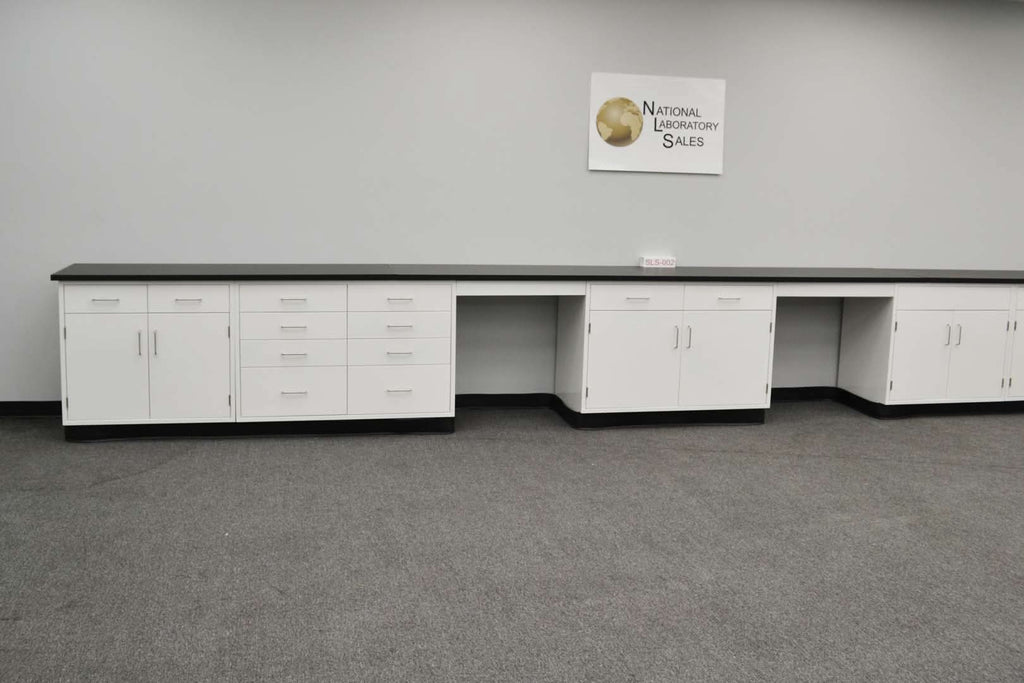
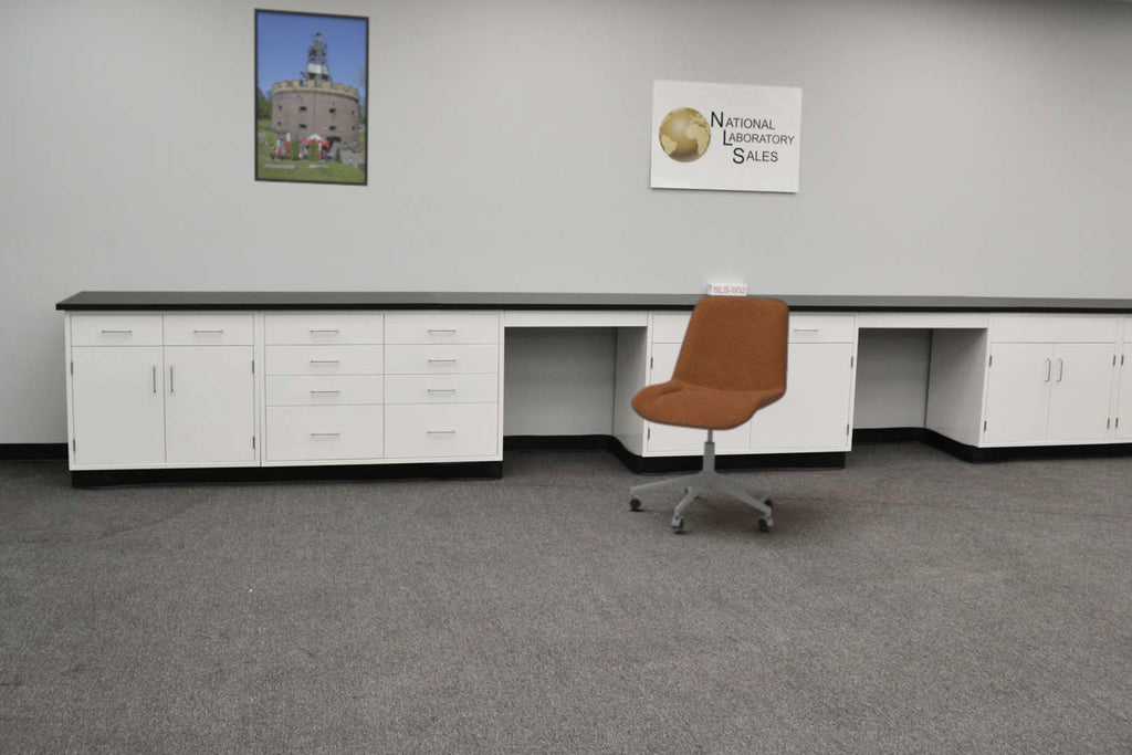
+ office chair (712, 407)
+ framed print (312, 98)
